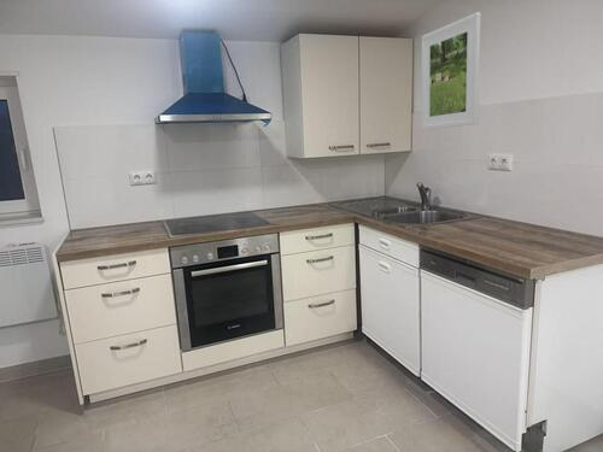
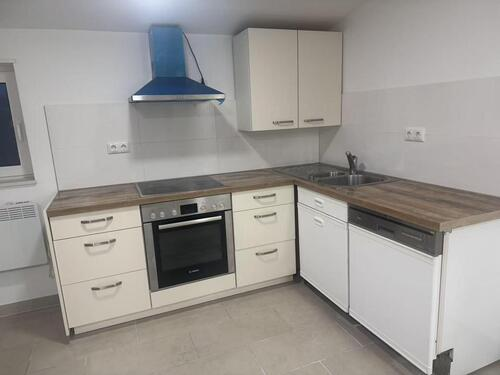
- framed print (447, 77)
